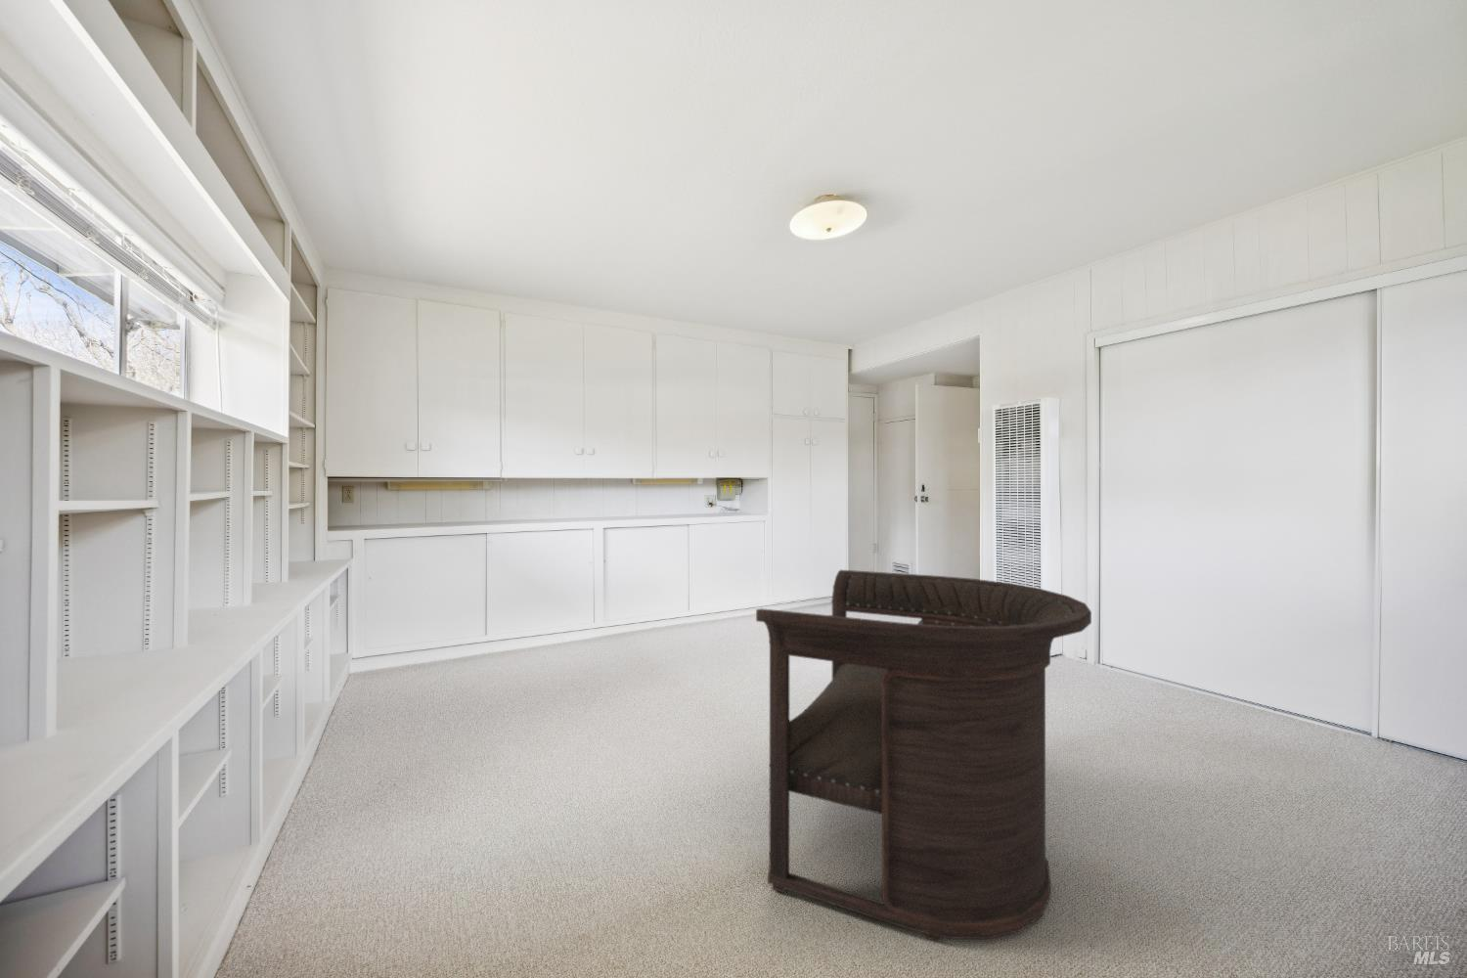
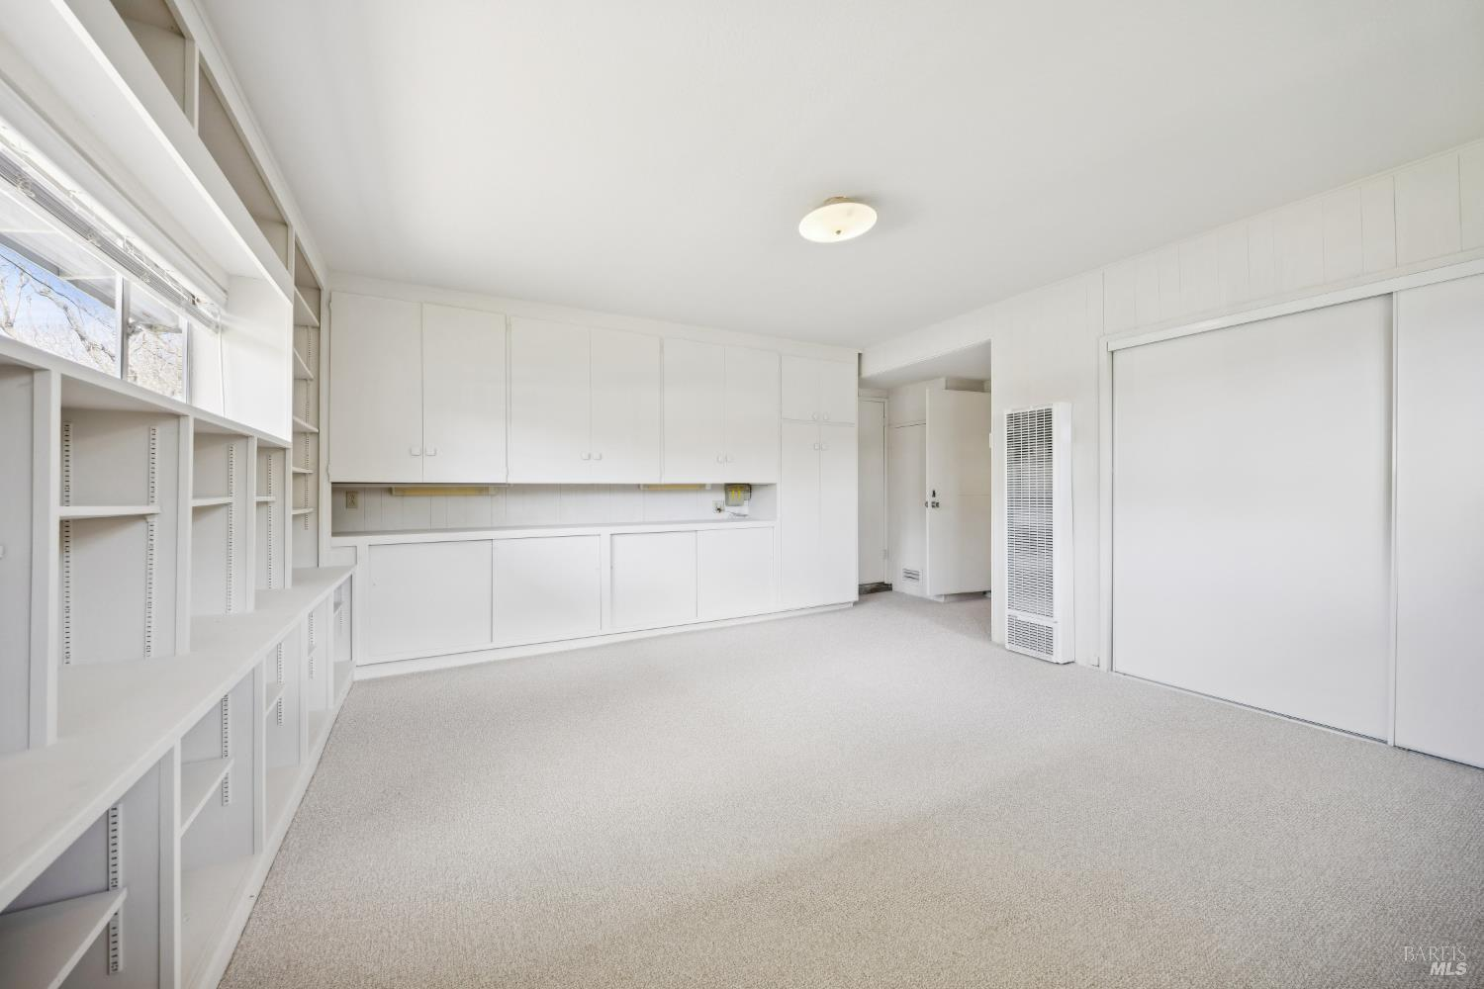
- armchair (932, 727)
